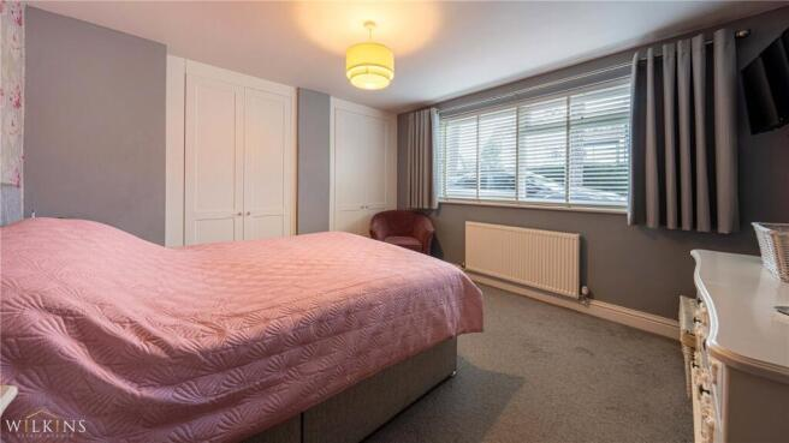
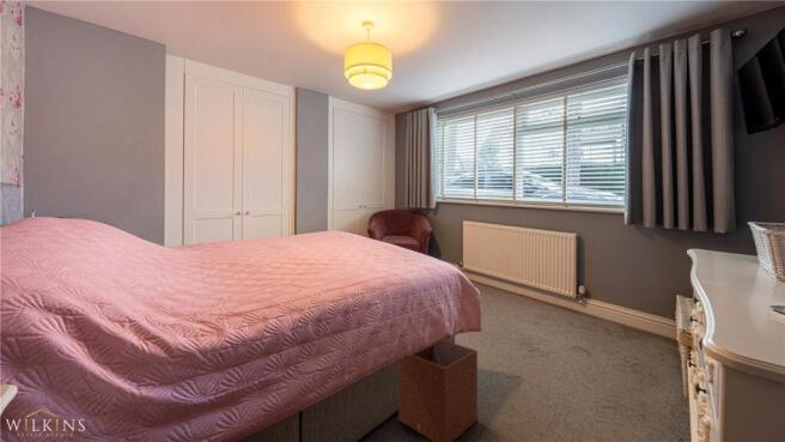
+ waste basket (437, 386)
